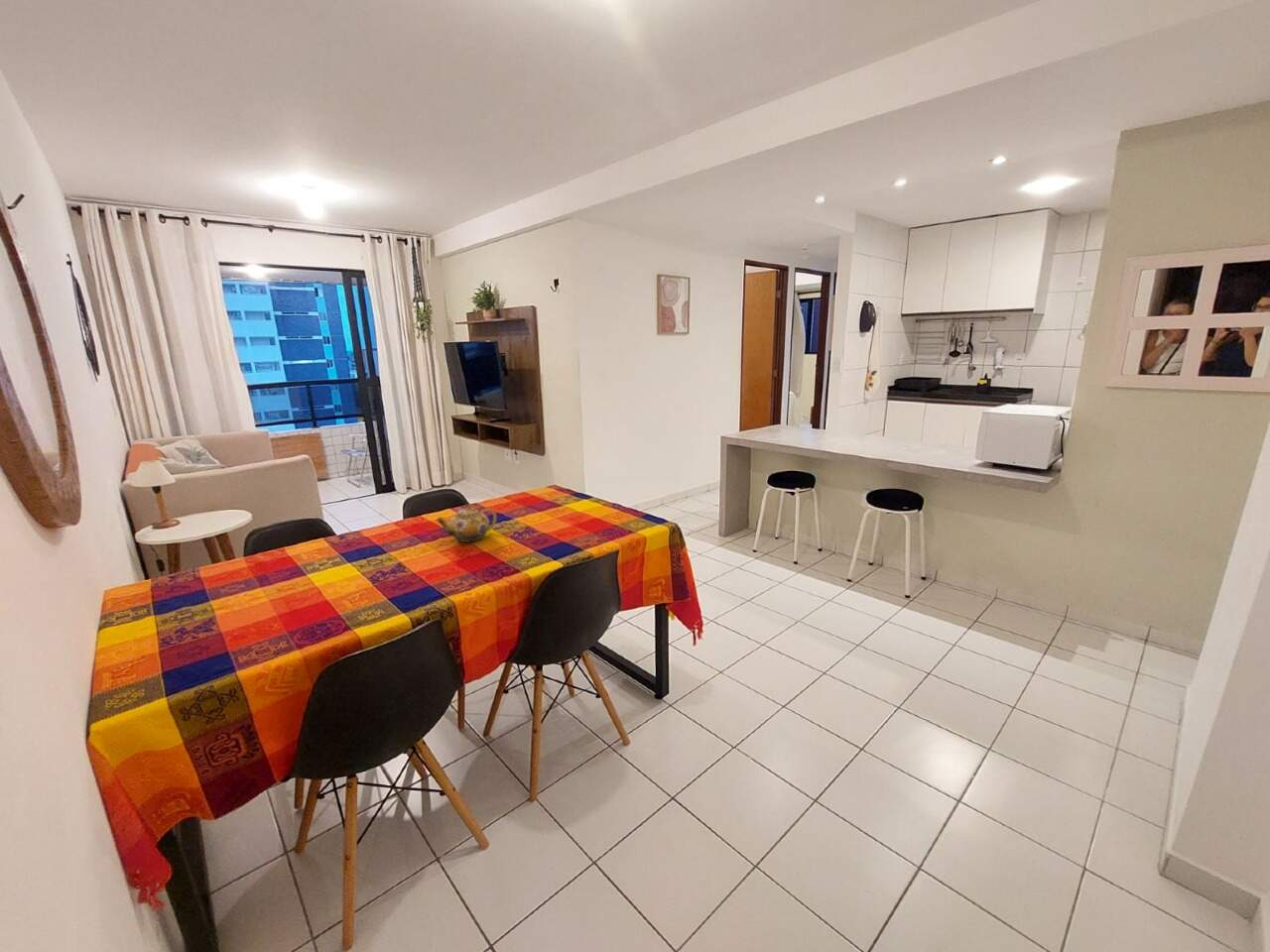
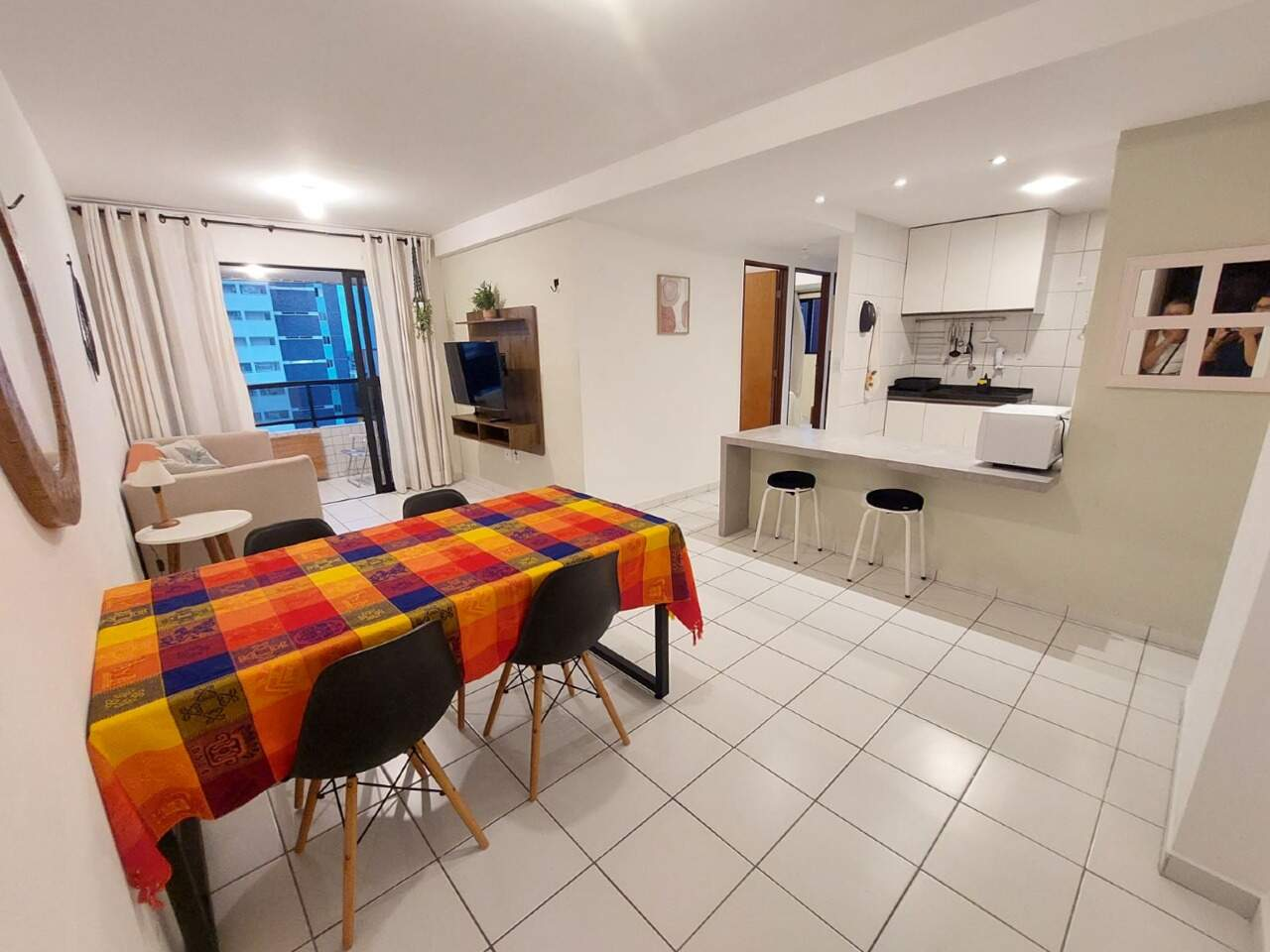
- teapot (467, 521)
